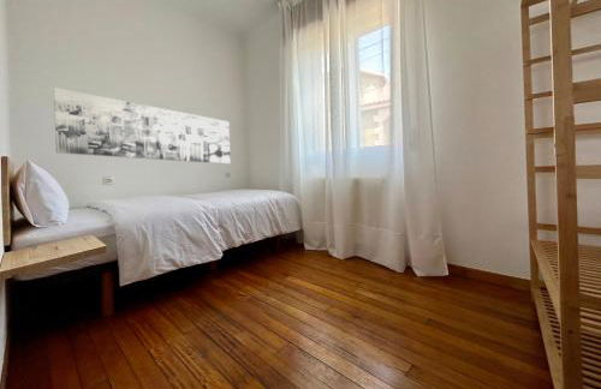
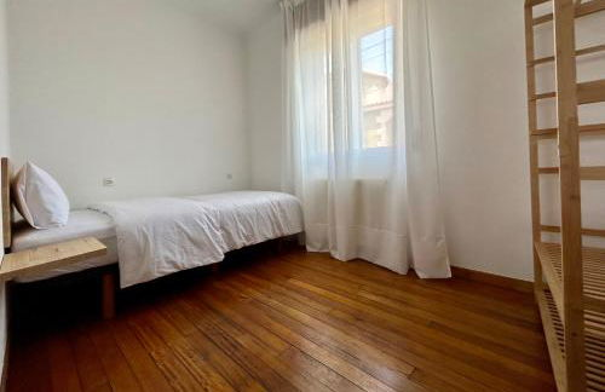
- wall art (160, 133)
